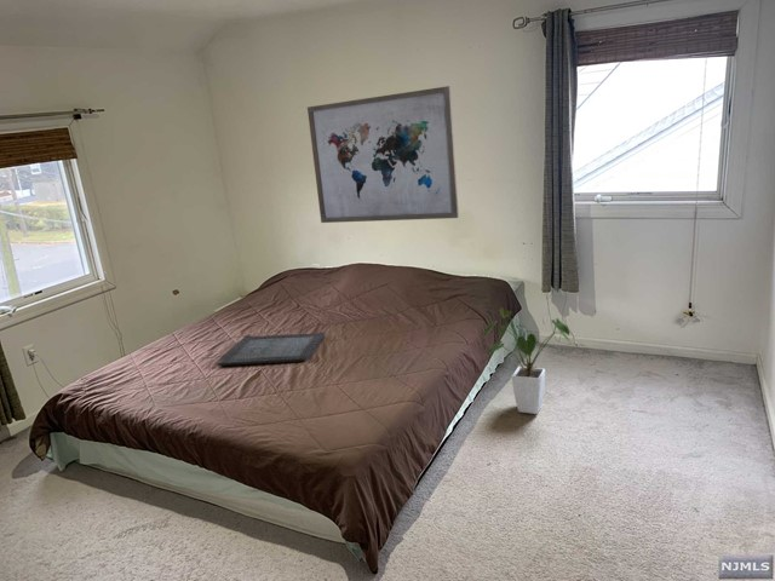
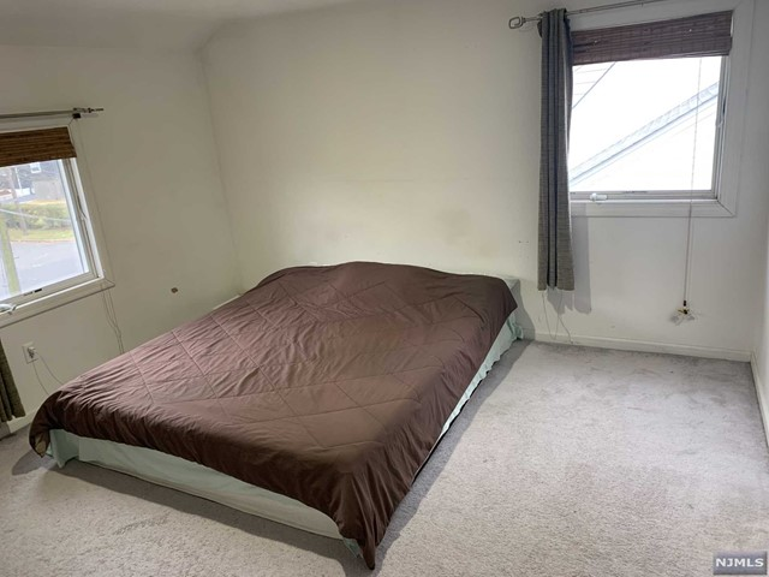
- house plant (529, 359)
- serving tray (272, 347)
- wall art (379, 160)
